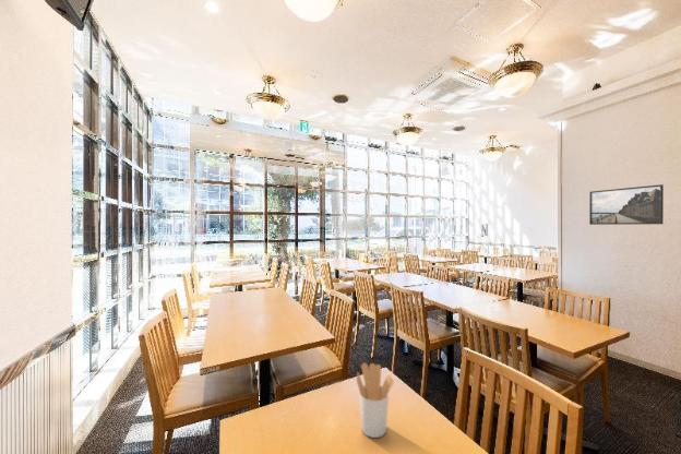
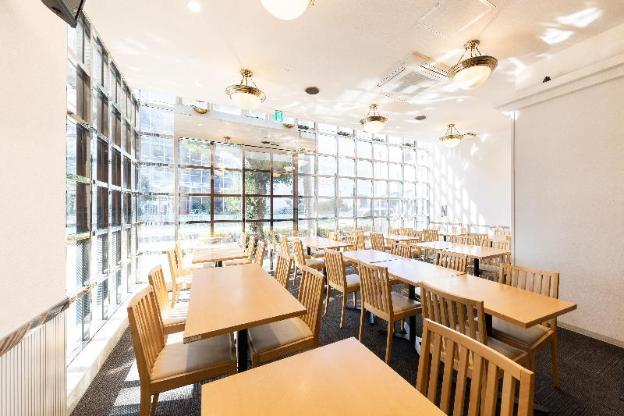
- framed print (622, 206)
- utensil holder (372, 396)
